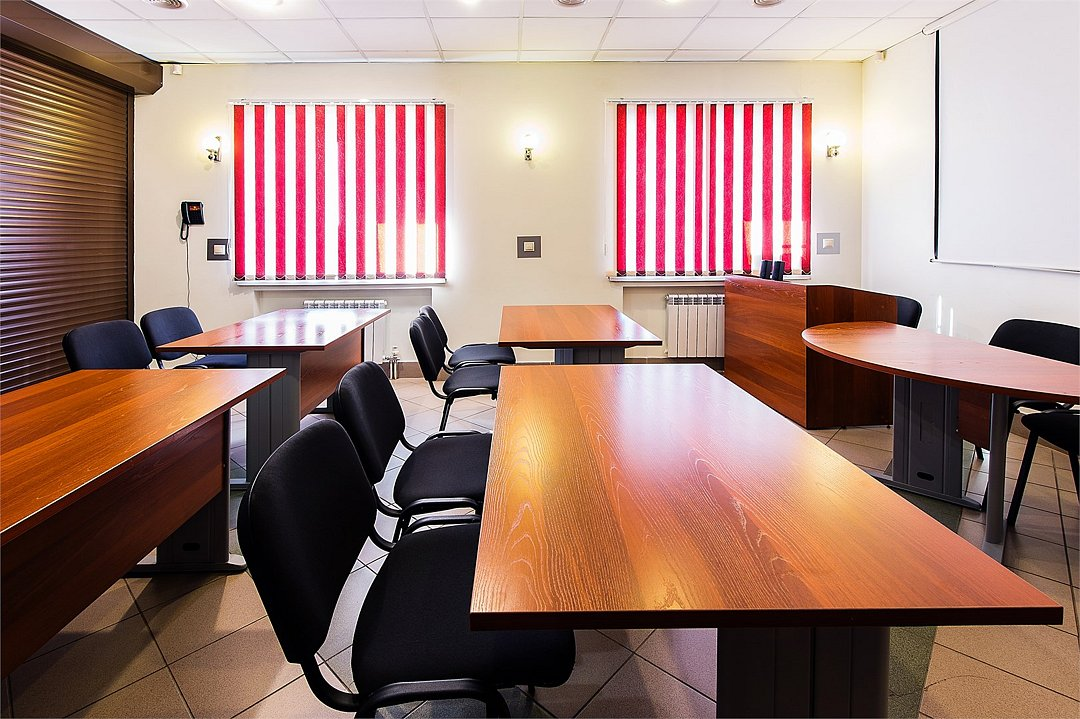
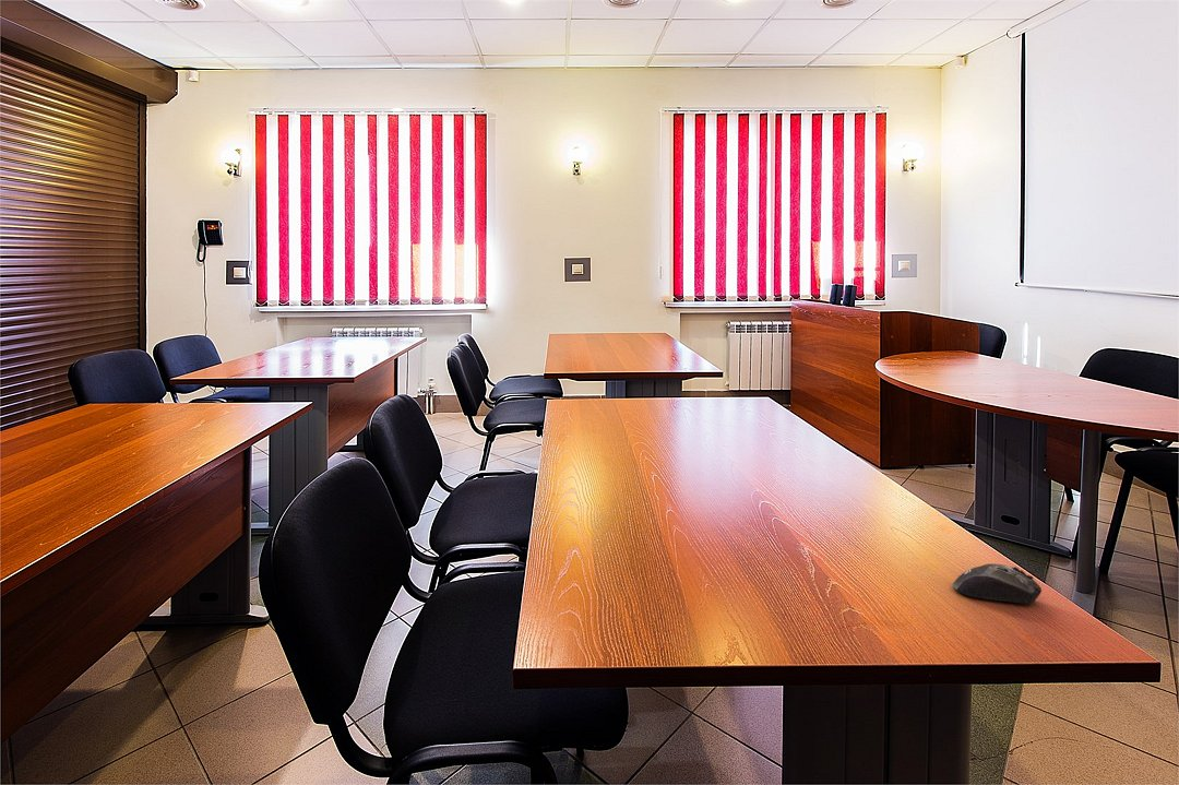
+ computer mouse (997, 581)
